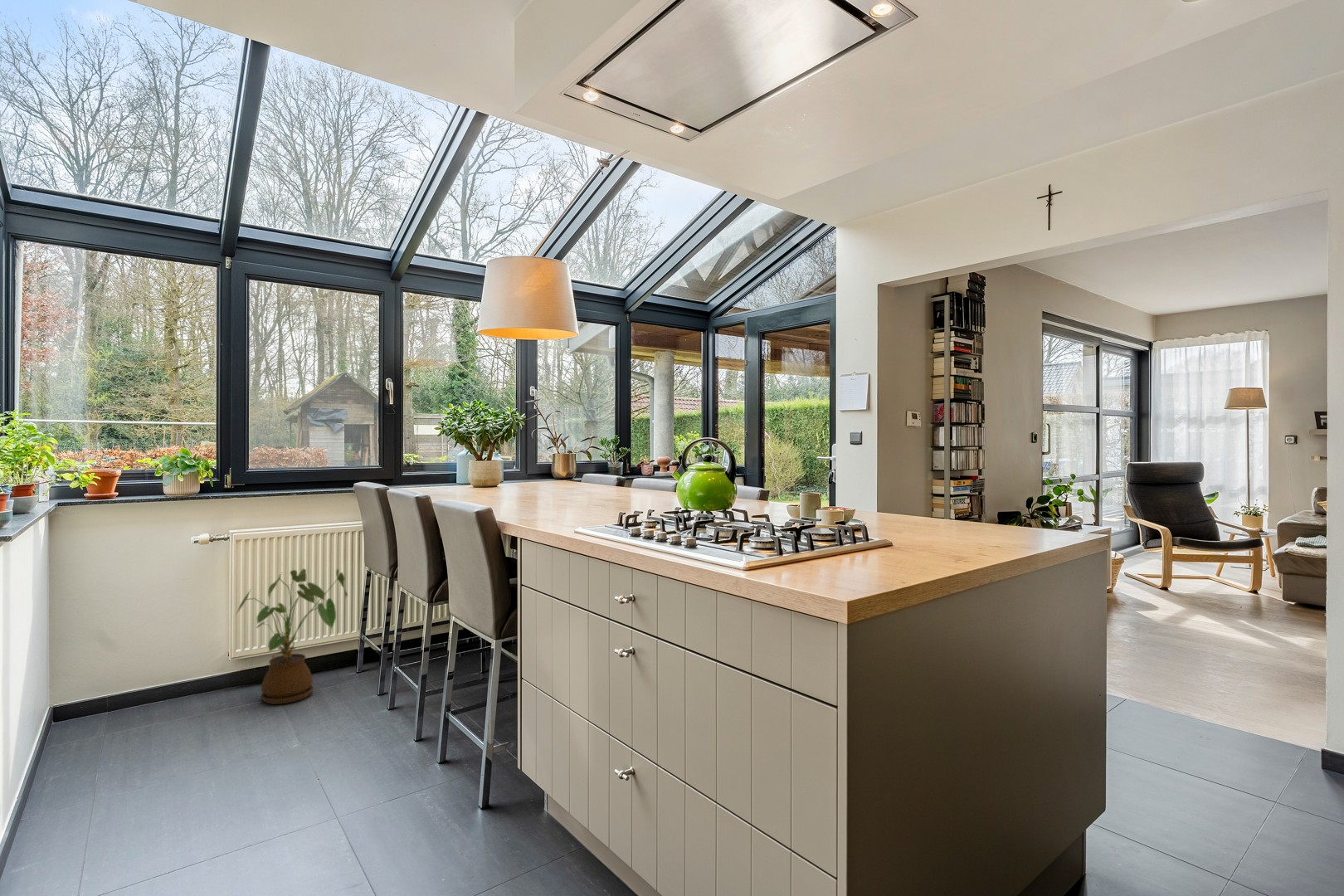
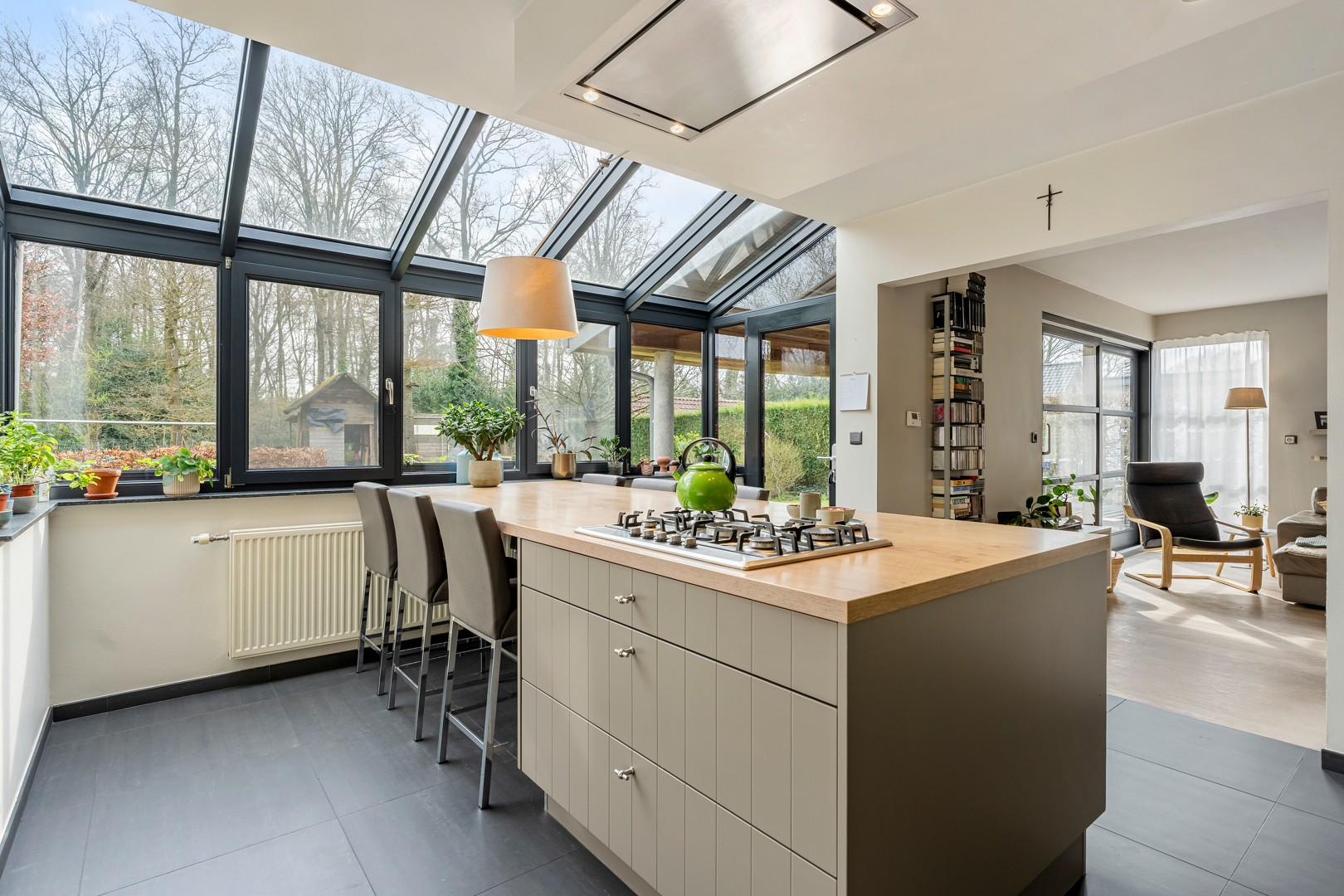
- house plant (295, 635)
